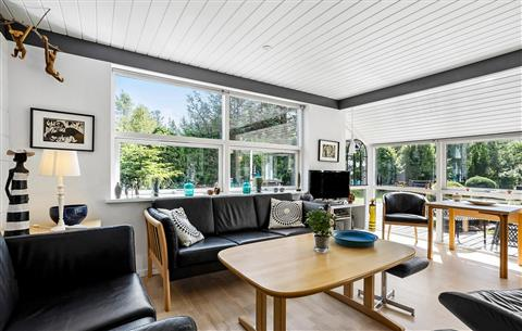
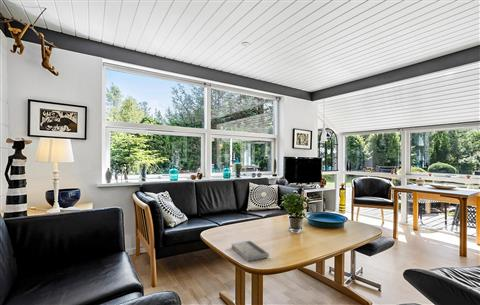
+ book (249, 250)
